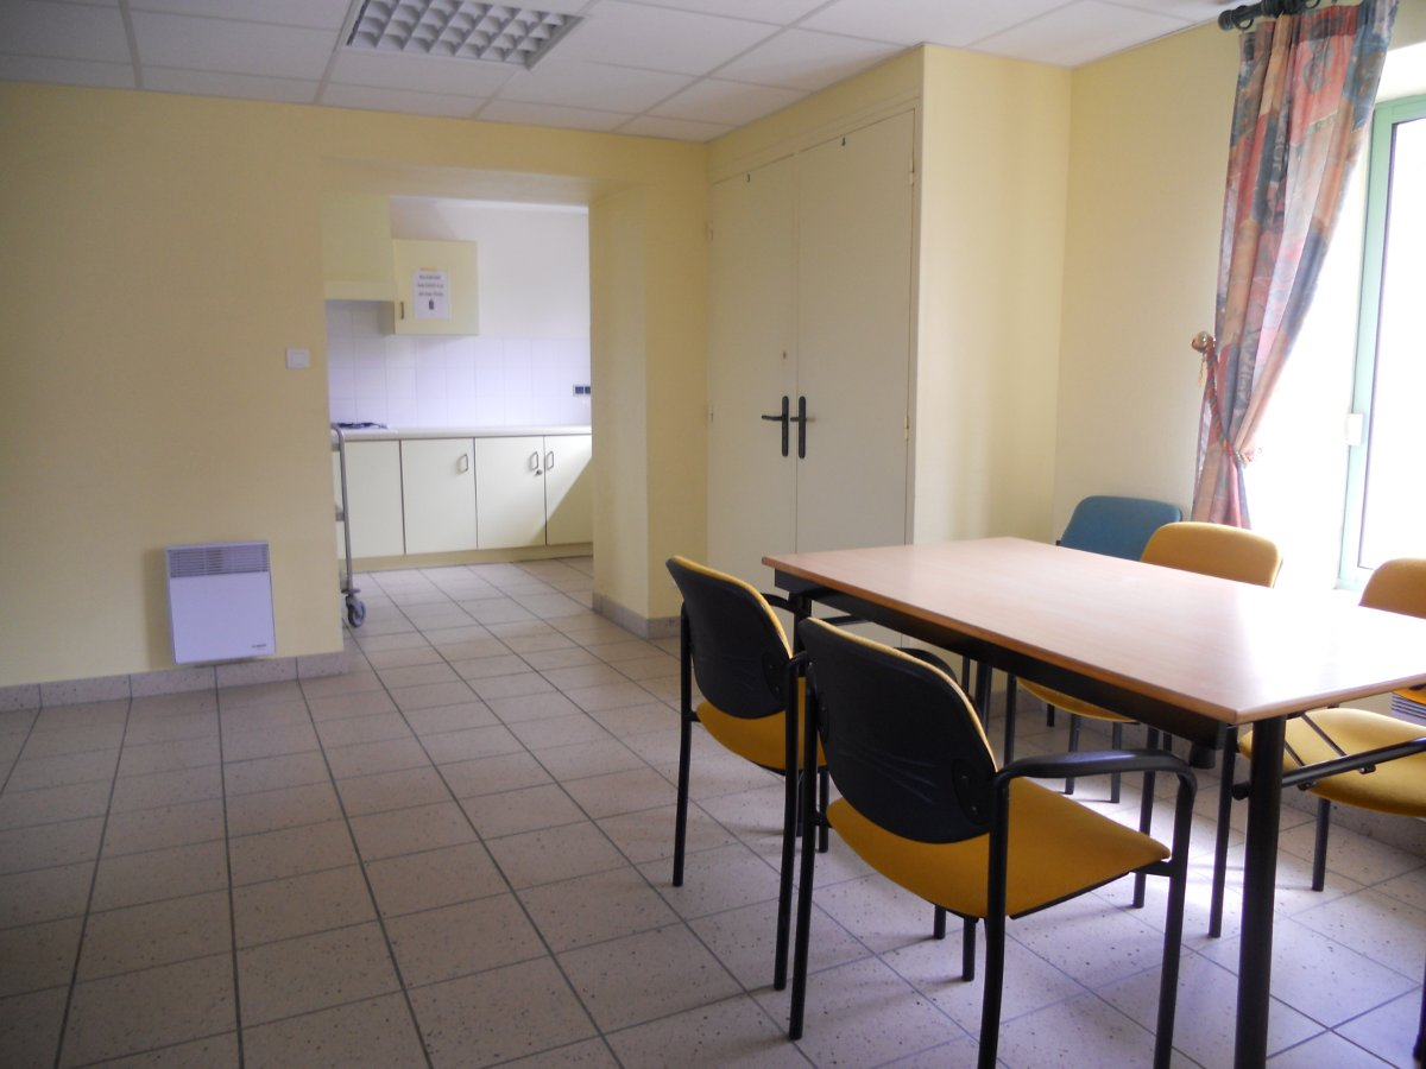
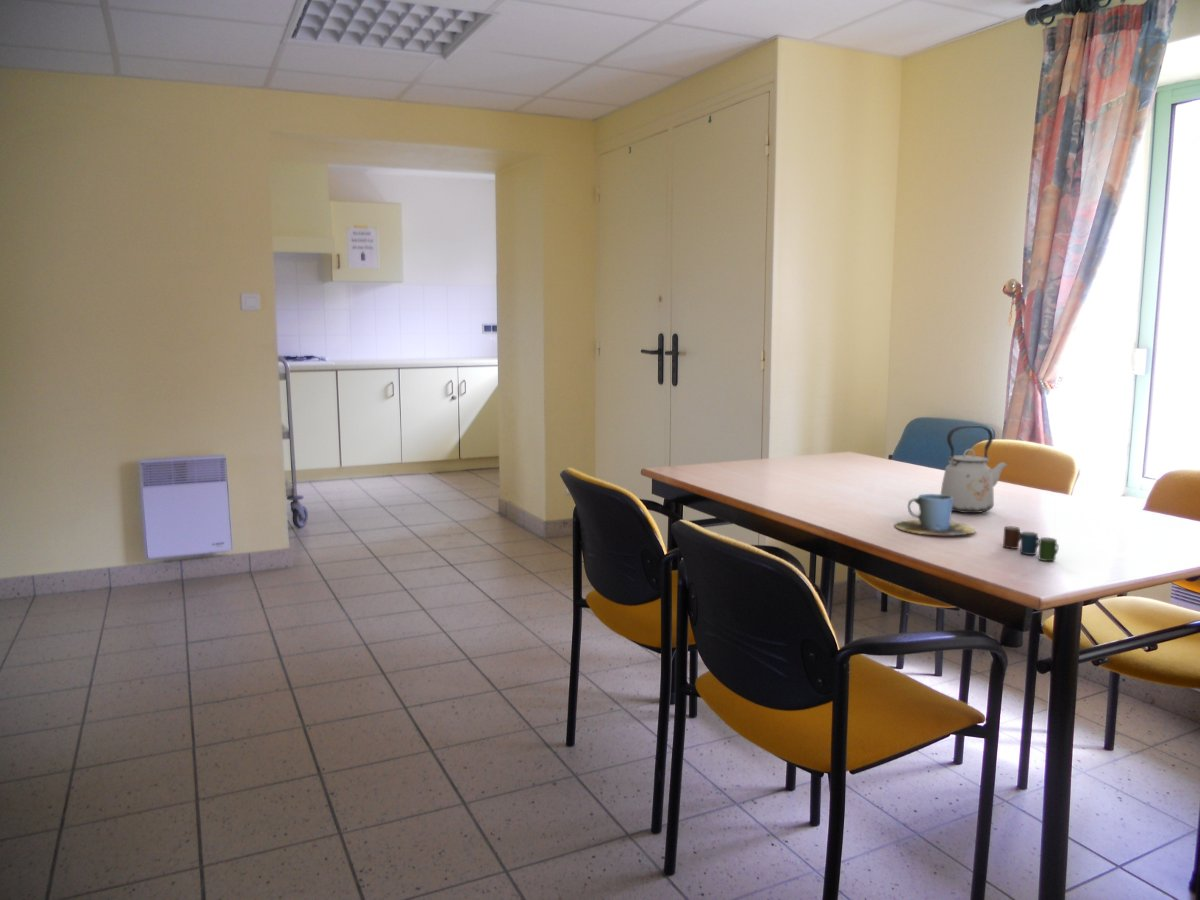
+ kettle (976, 468)
+ cup (1031, 537)
+ cup (935, 512)
